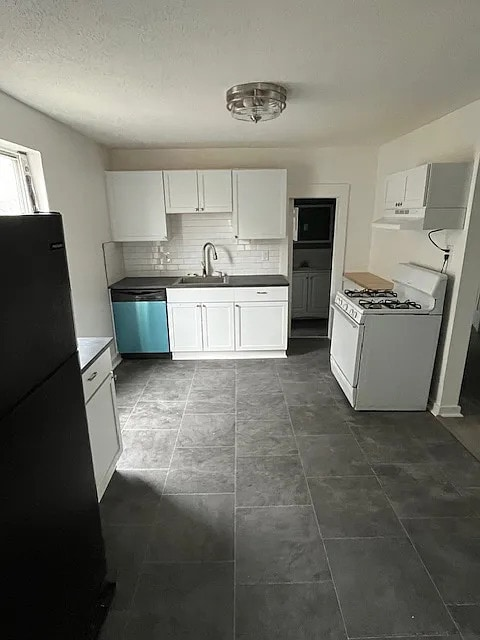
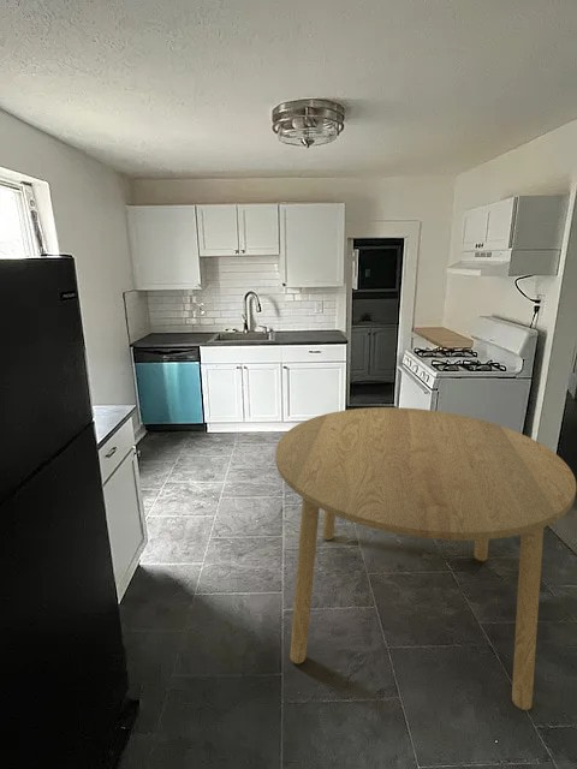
+ dining table (406, 529)
